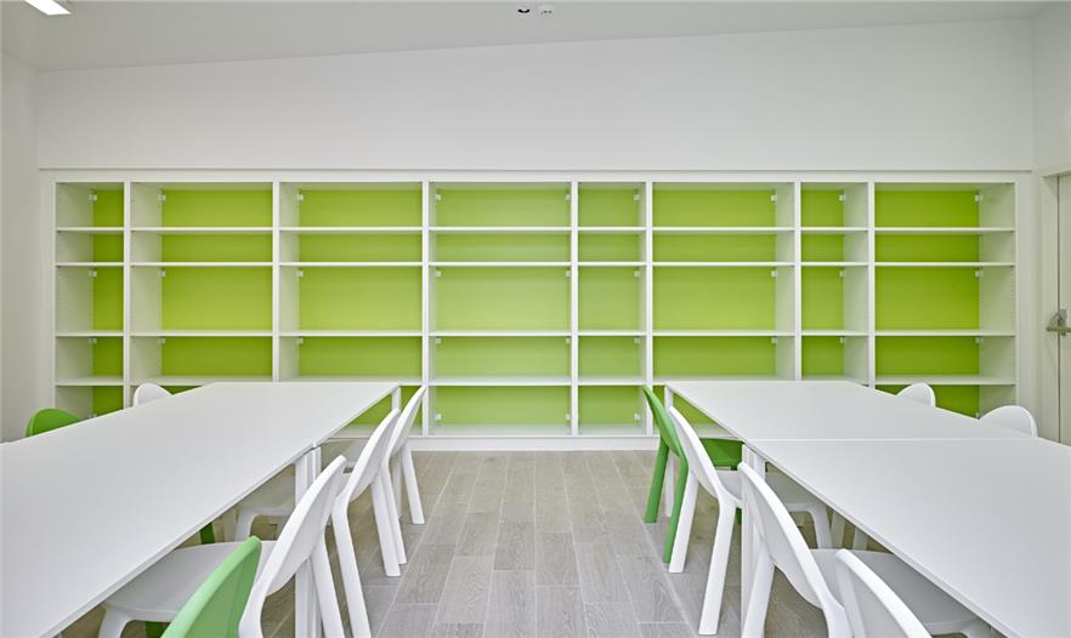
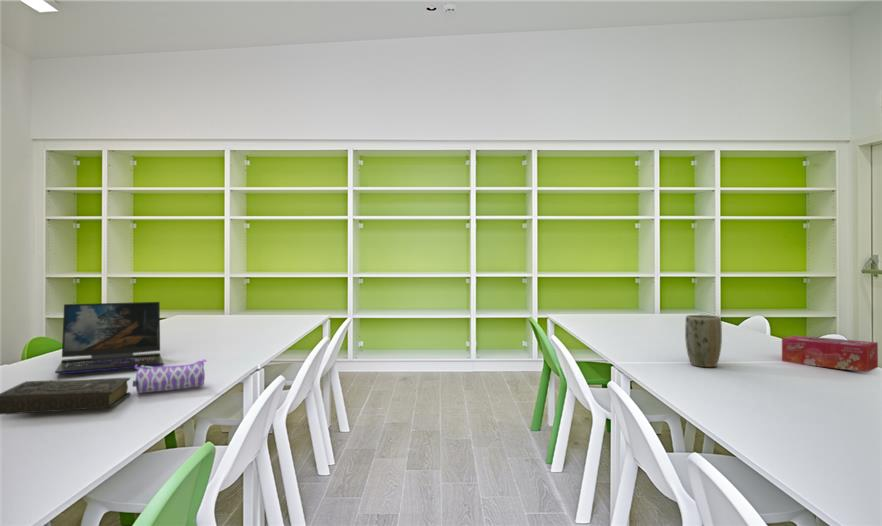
+ laptop (112, 335)
+ book (66, 394)
+ tissue box (828, 352)
+ plant pot (703, 340)
+ pencil case (170, 375)
